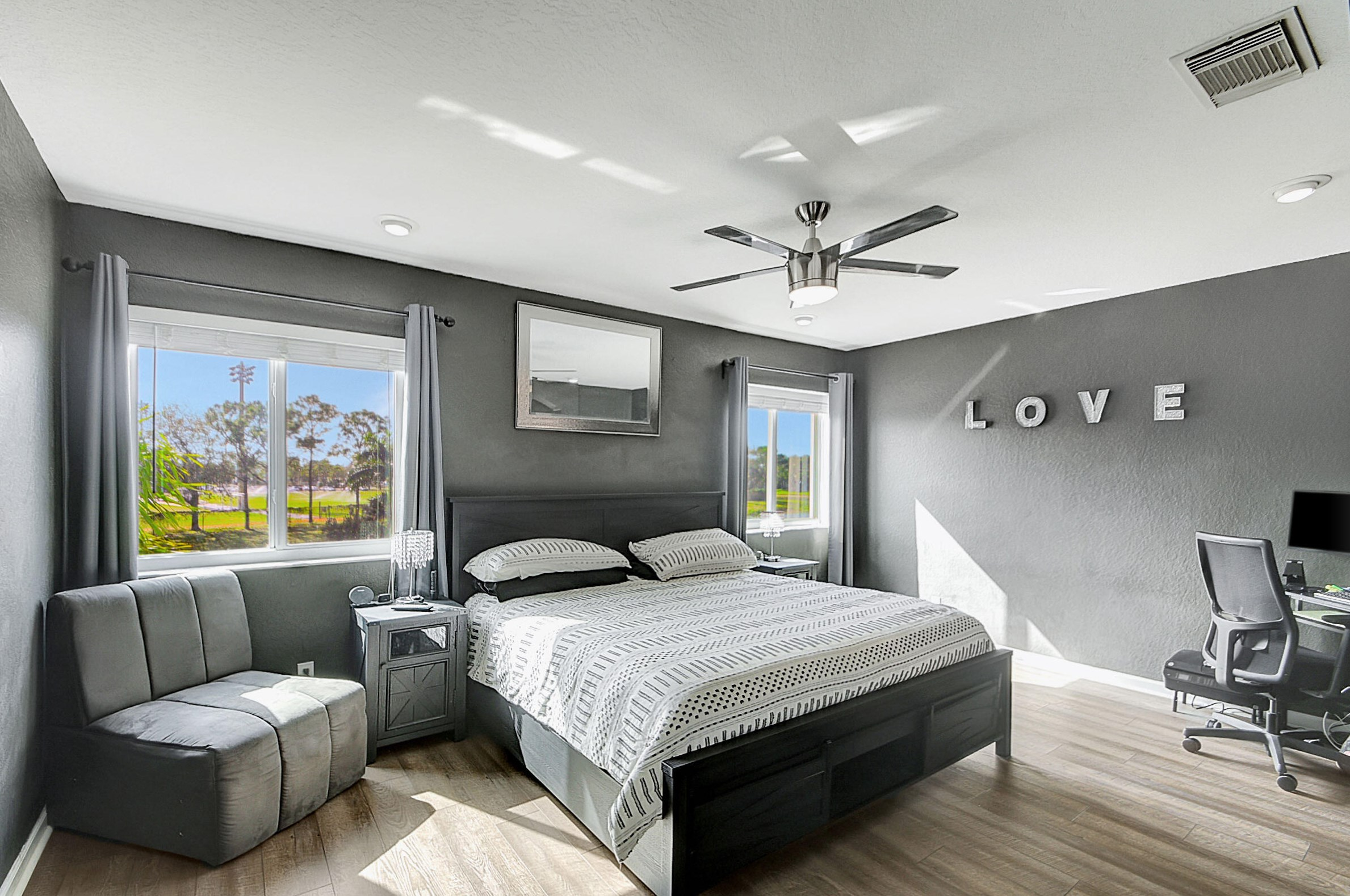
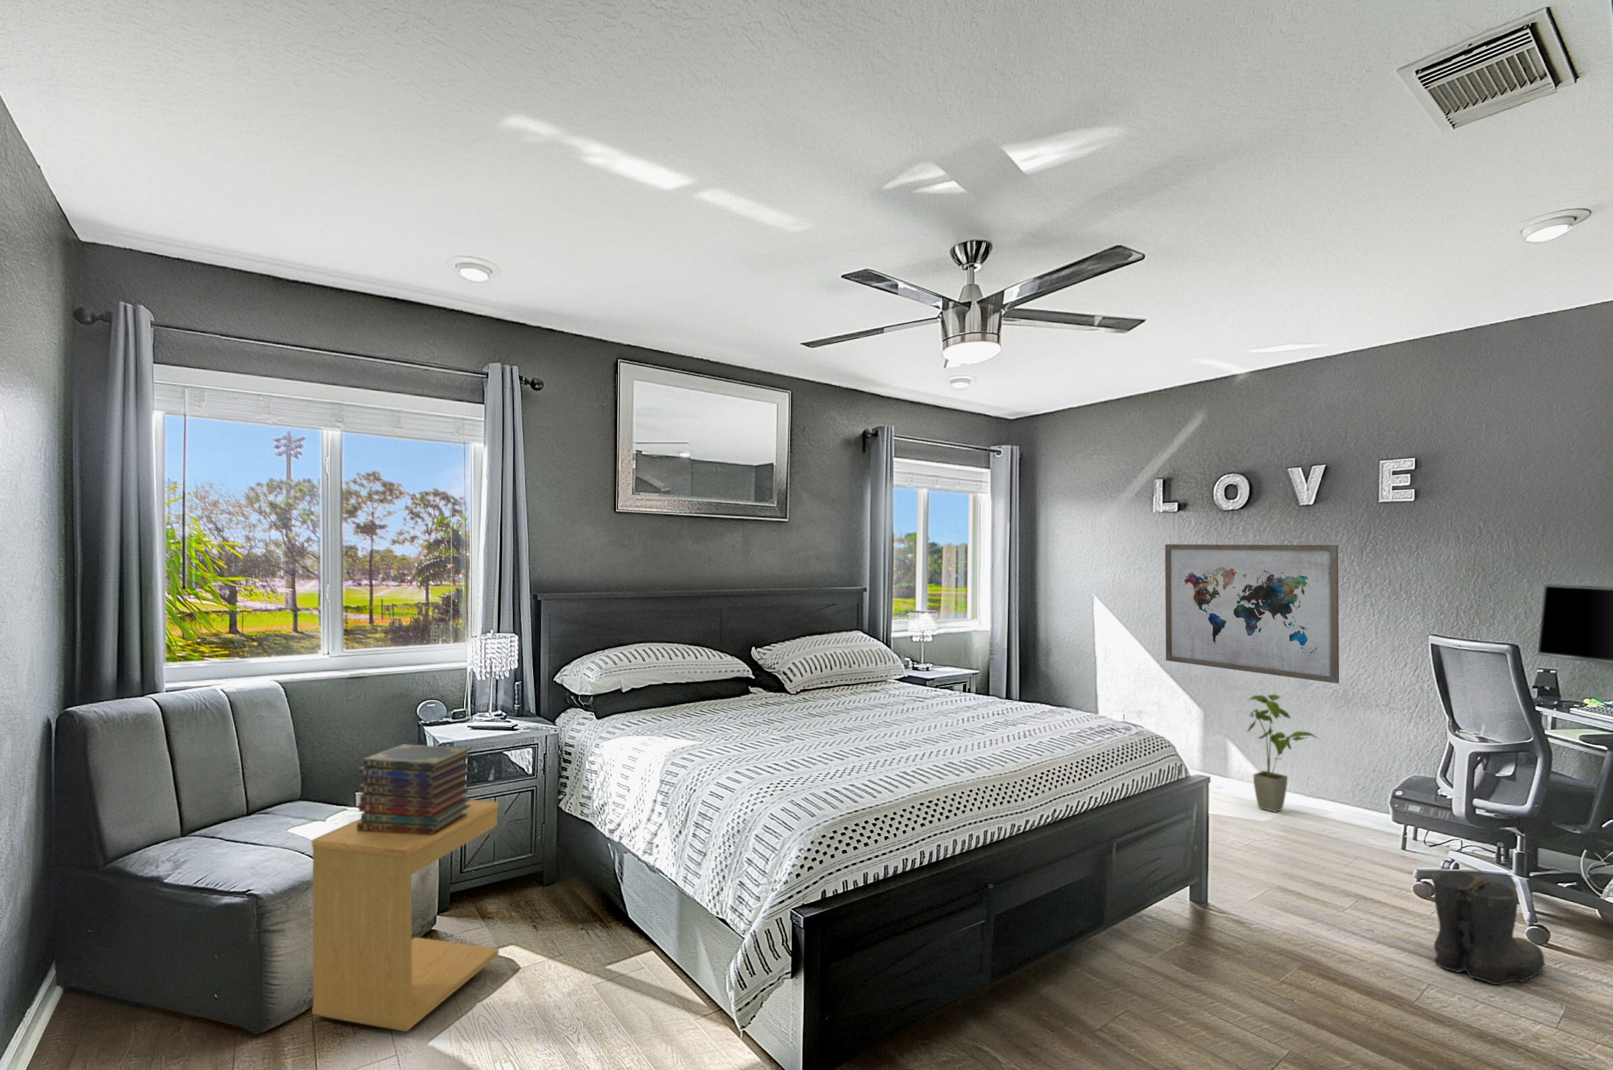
+ boots (1486, 921)
+ side table (411, 905)
+ house plant (1277, 755)
+ book stack (417, 787)
+ wall art (1244, 607)
